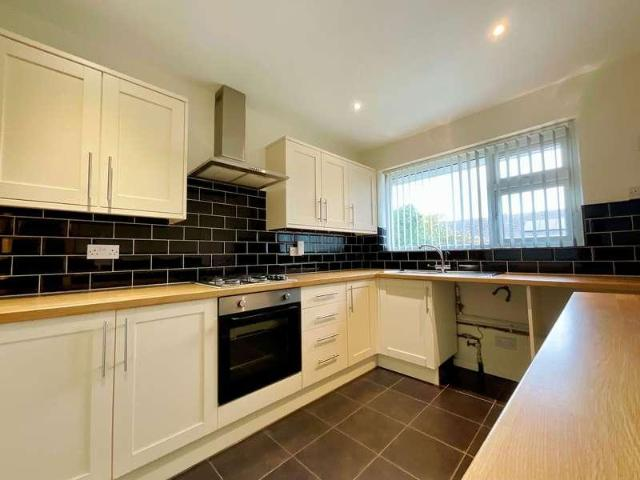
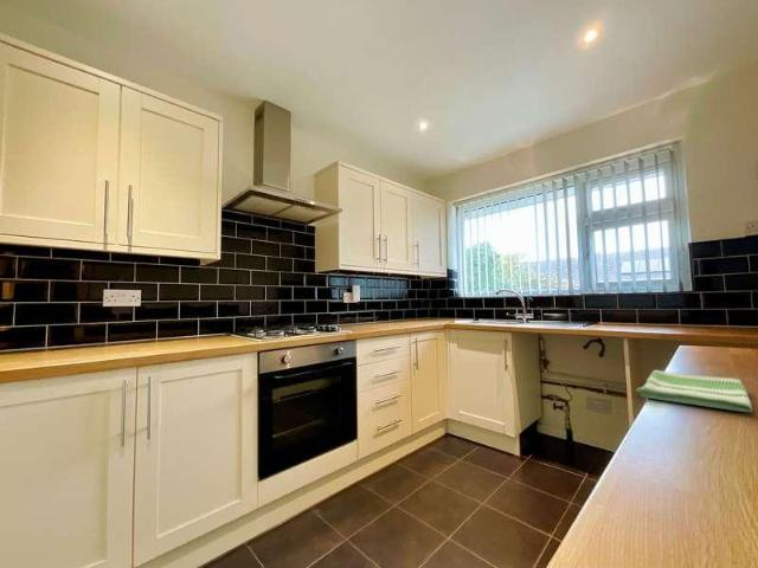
+ dish towel (692, 387)
